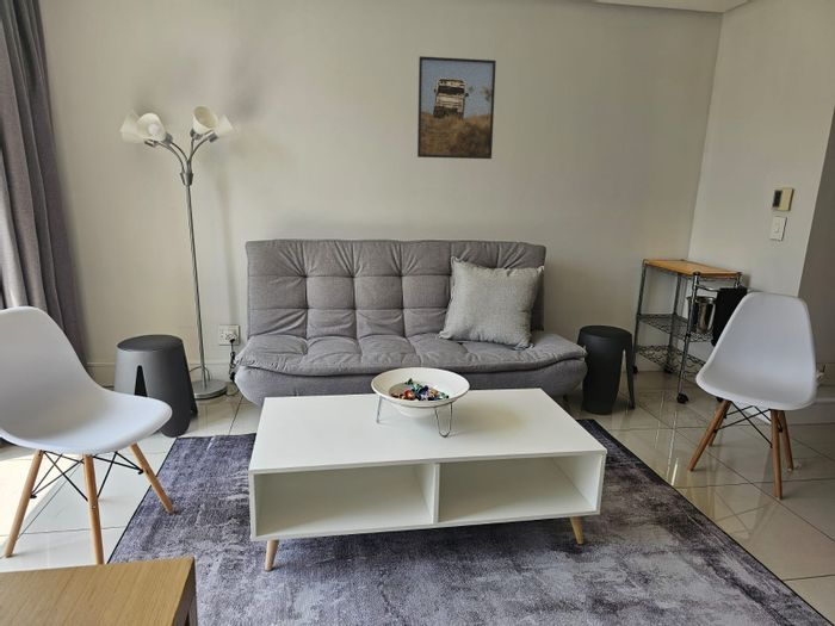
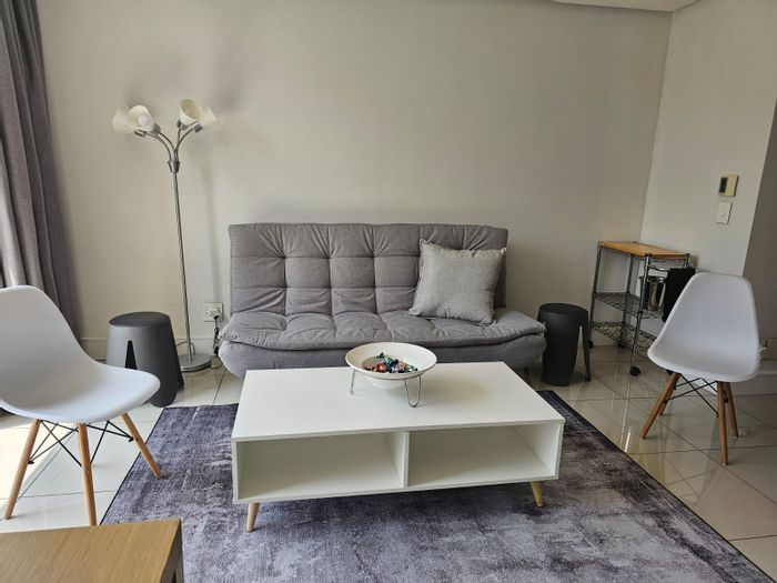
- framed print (456, 109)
